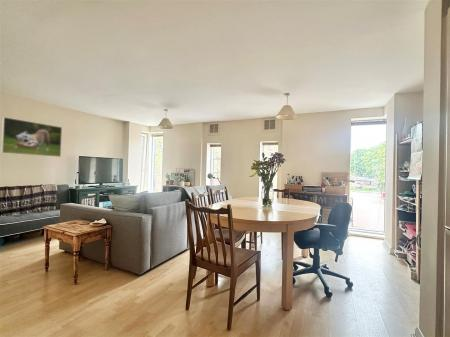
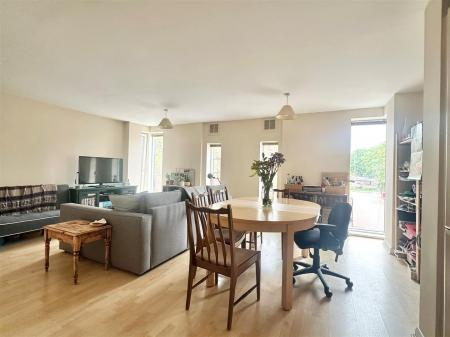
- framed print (34, 138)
